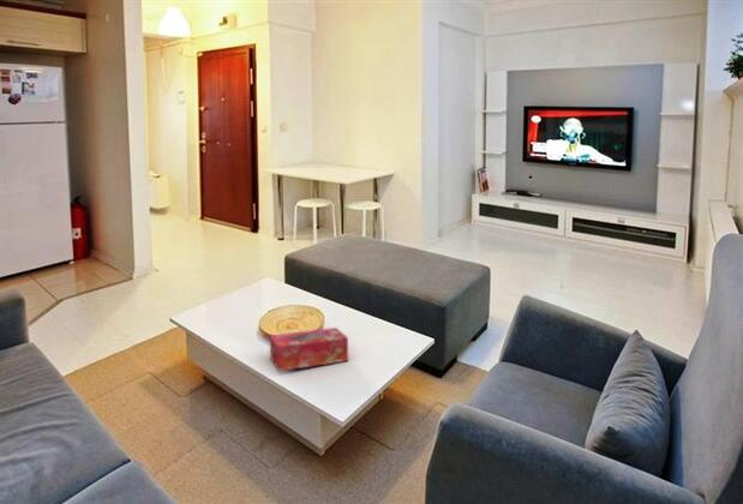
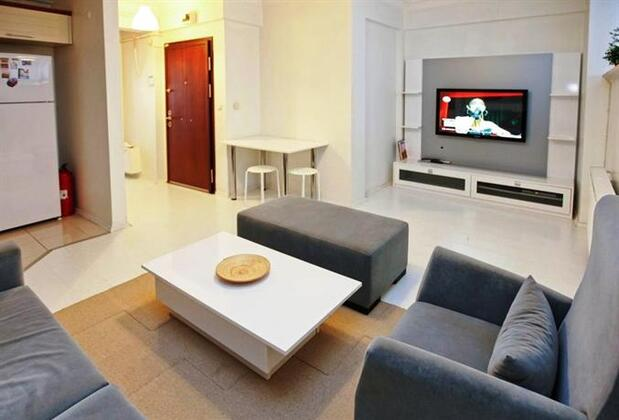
- tissue box (308, 348)
